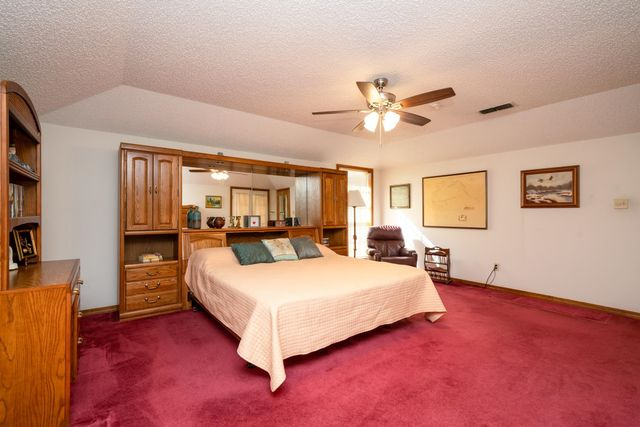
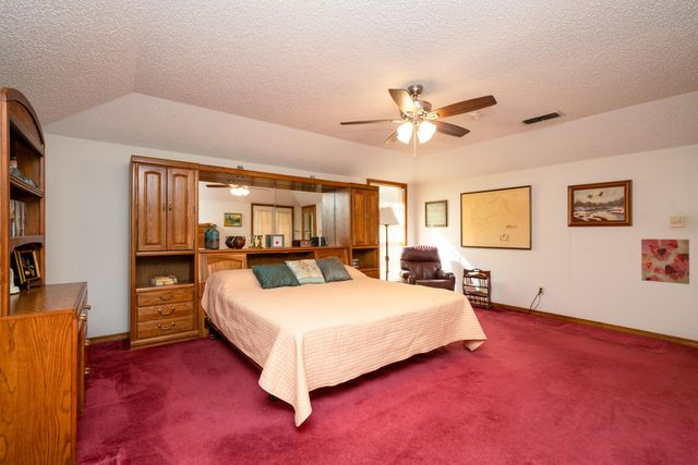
+ wall art (664, 260)
